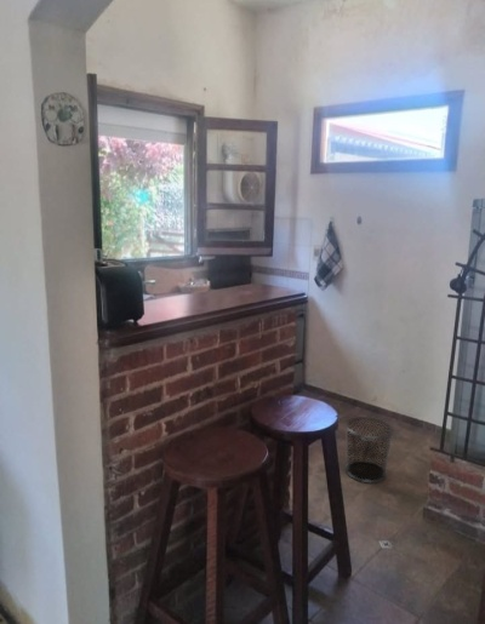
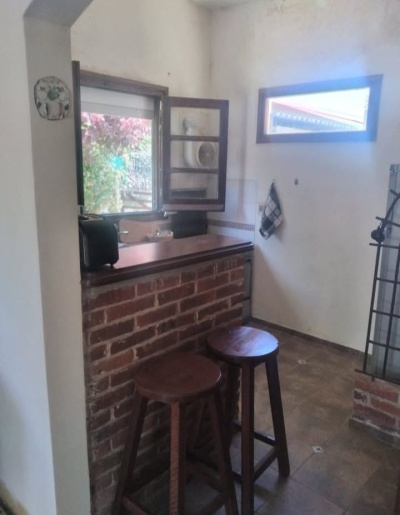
- trash can (367, 450)
